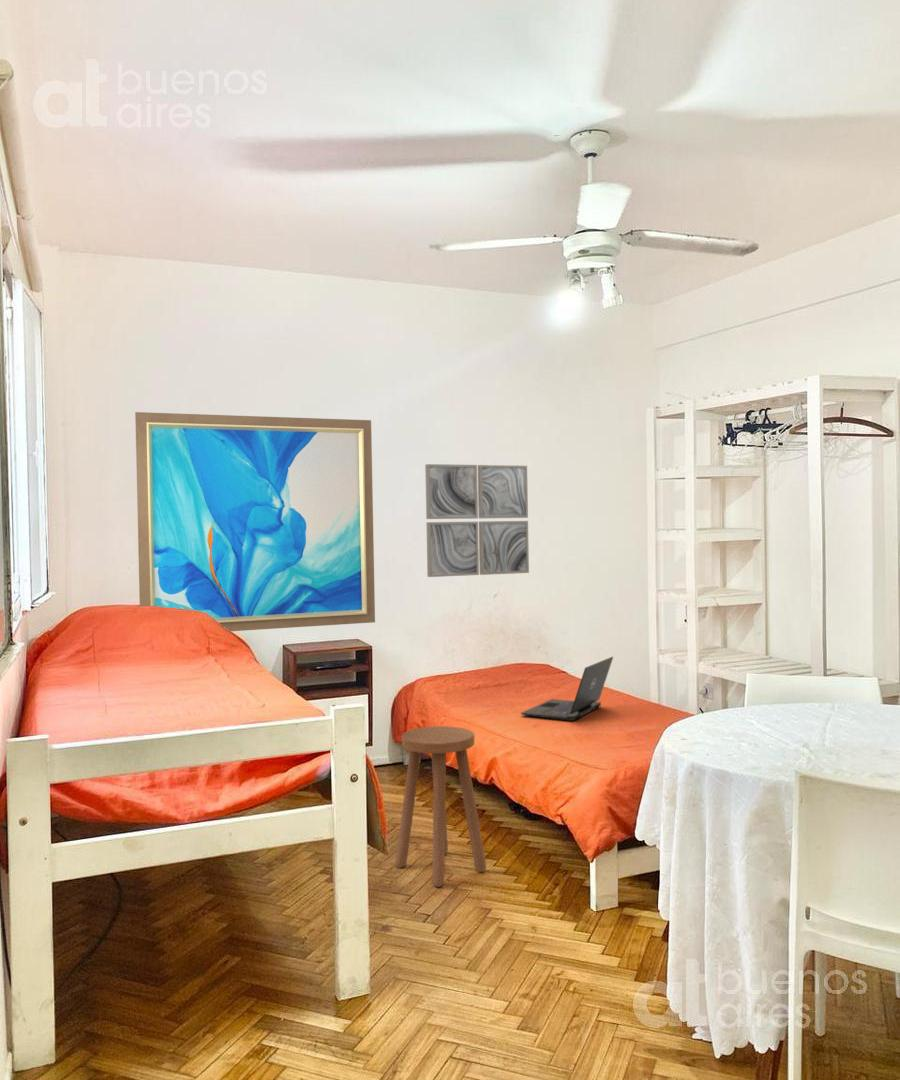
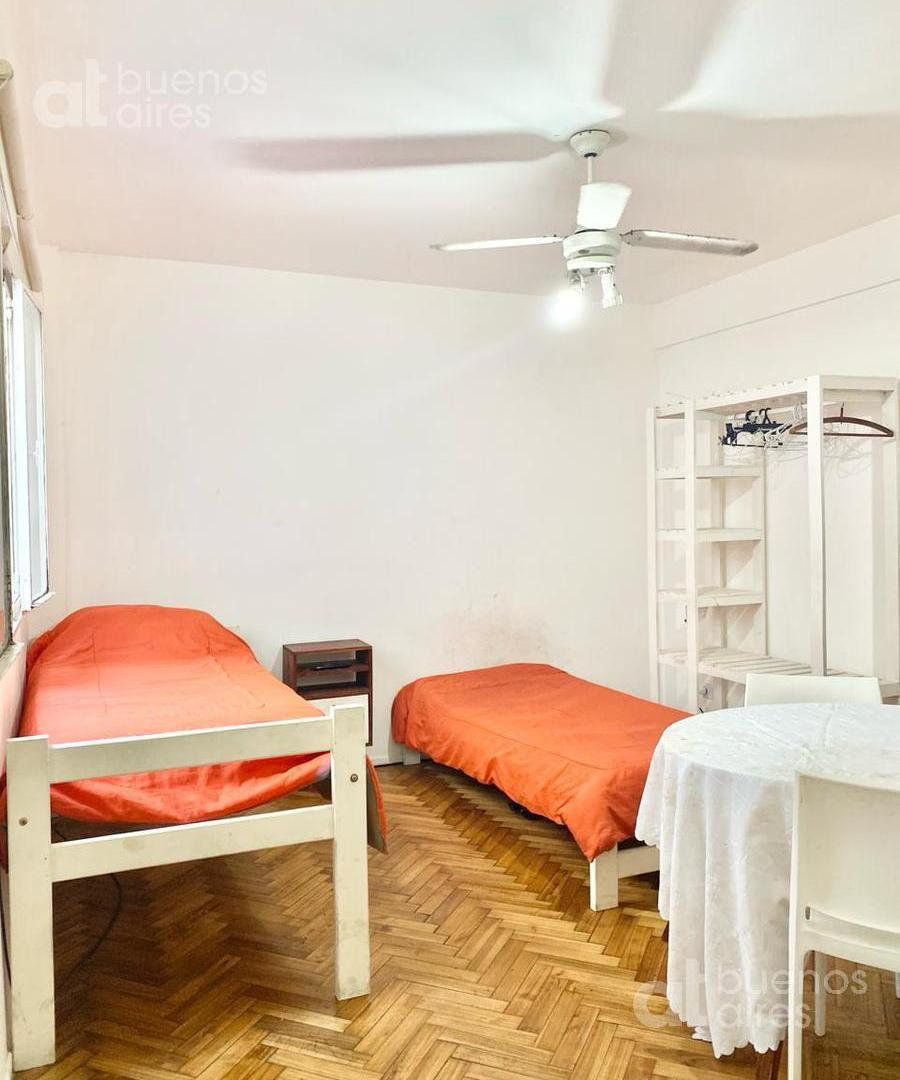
- wall art (476, 518)
- stool (439, 801)
- wall art (261, 522)
- laptop (578, 688)
